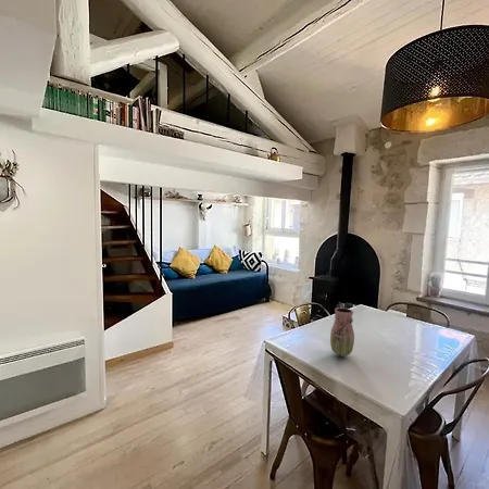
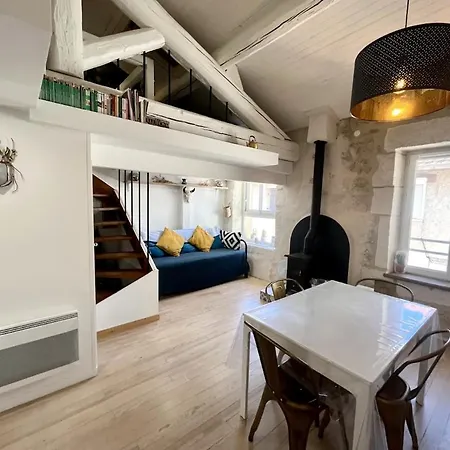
- vase (342, 333)
